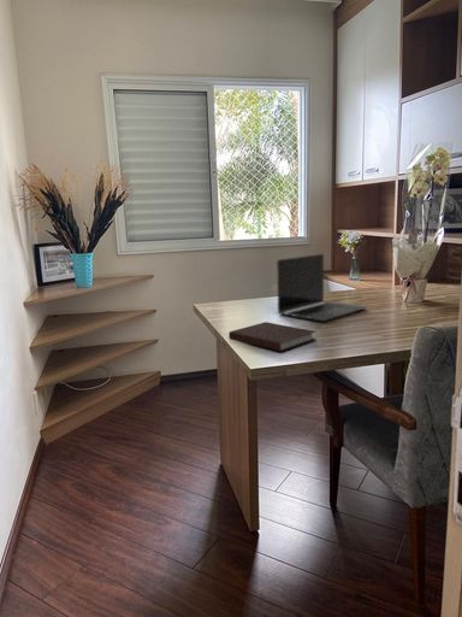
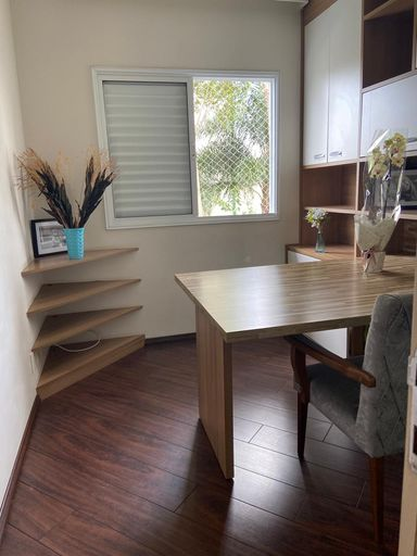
- notebook (272, 335)
- laptop (322, 284)
